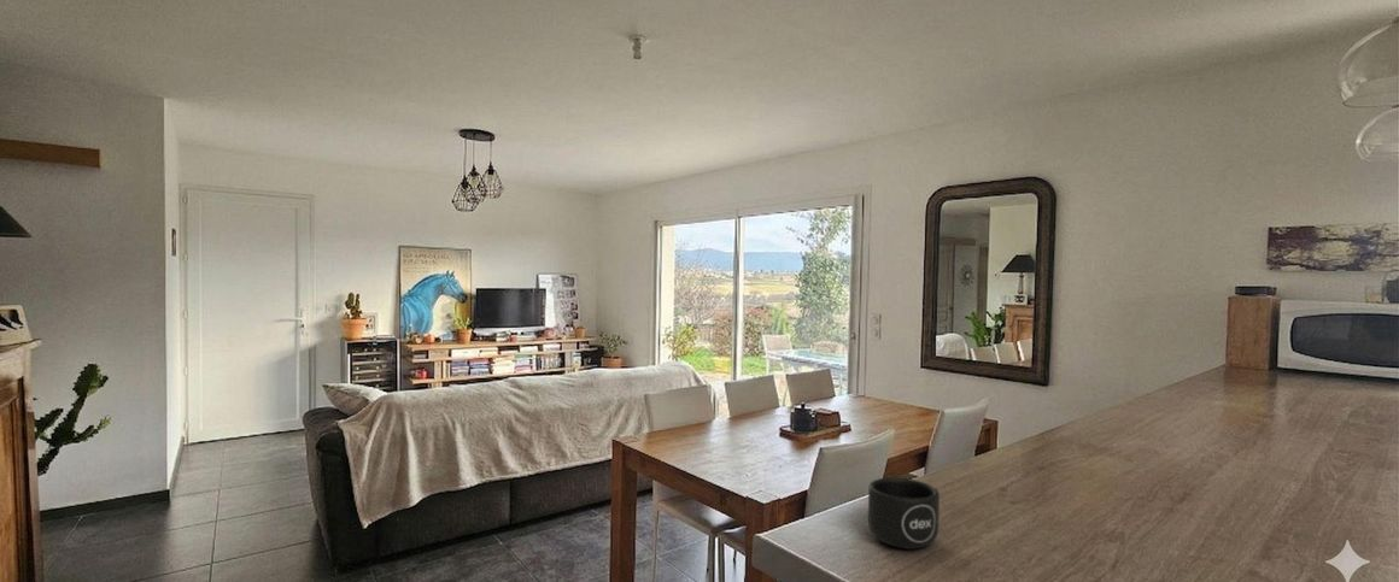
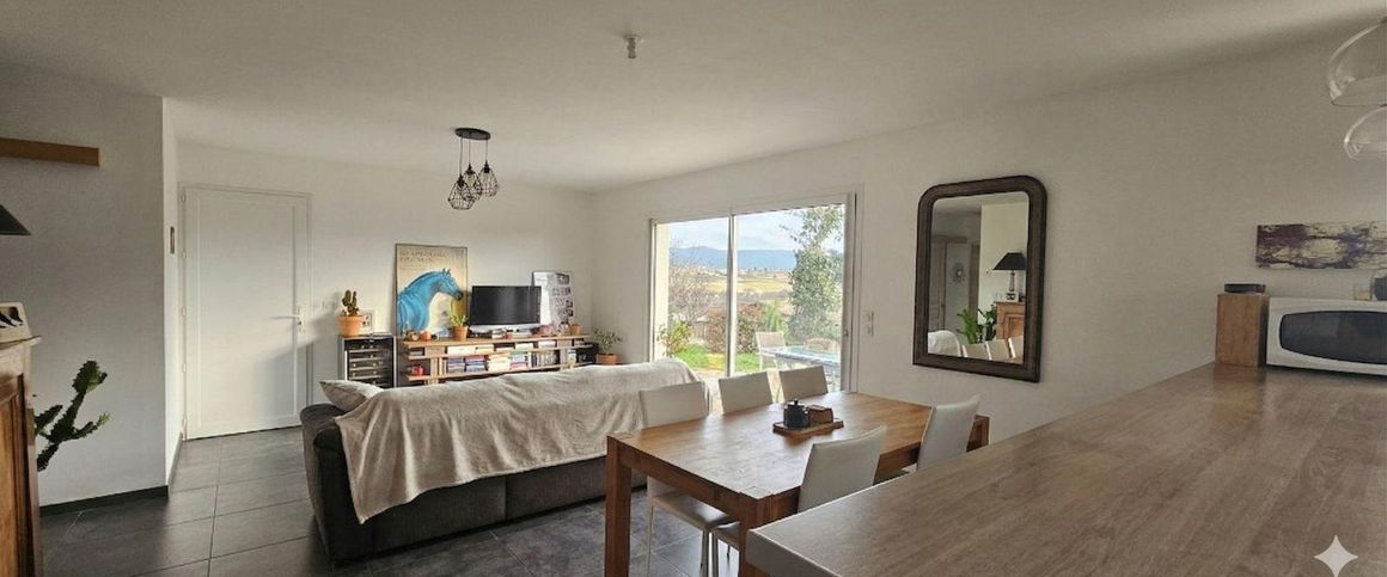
- mug (896, 510)
